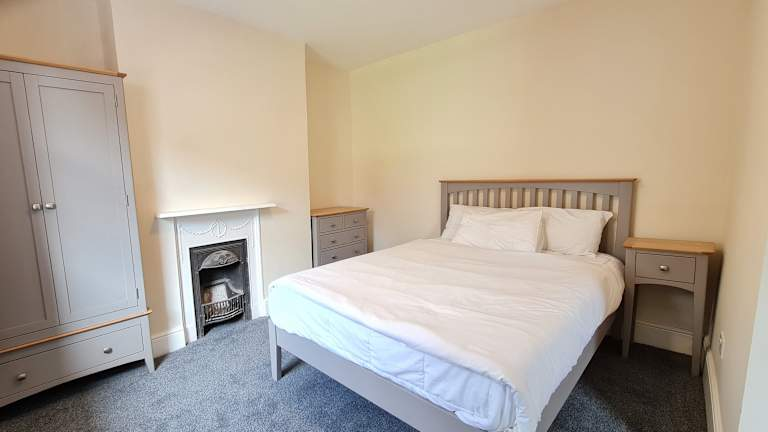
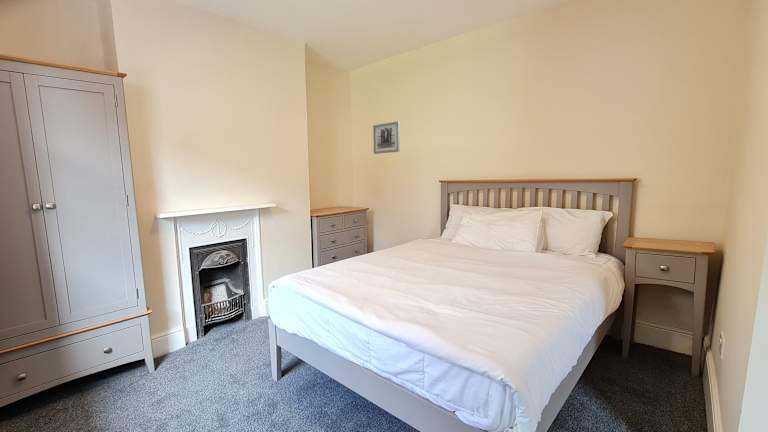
+ wall art (386, 138)
